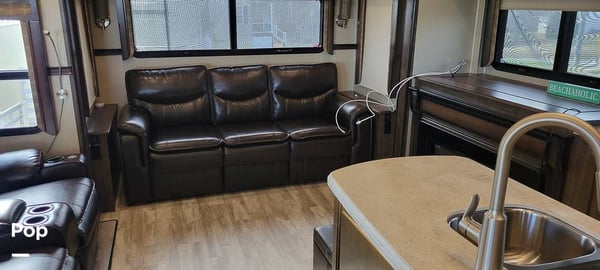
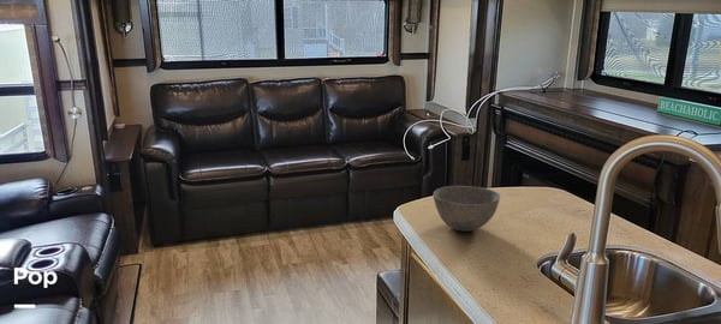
+ bowl (465, 210)
